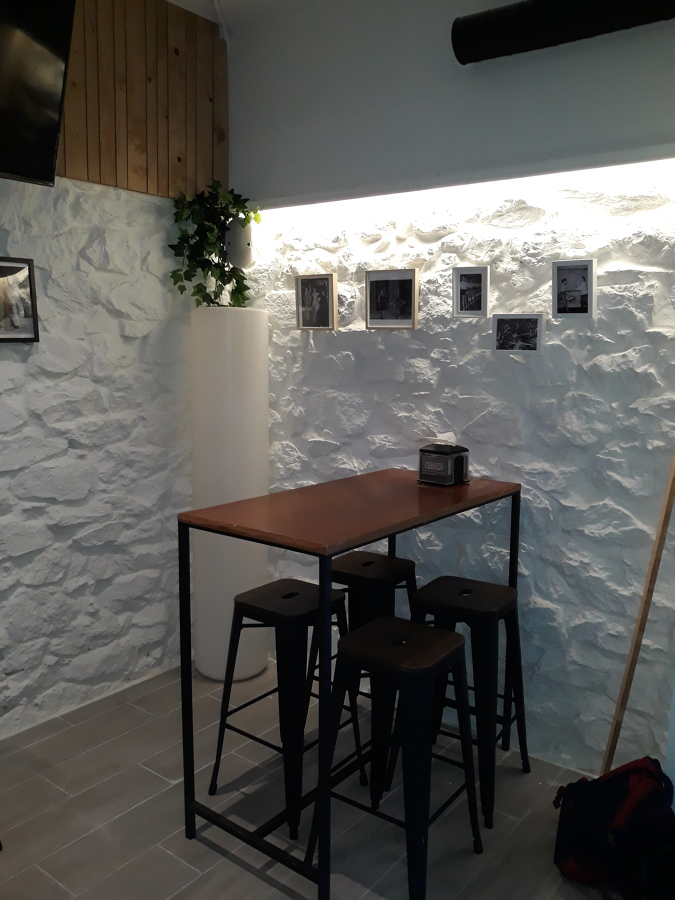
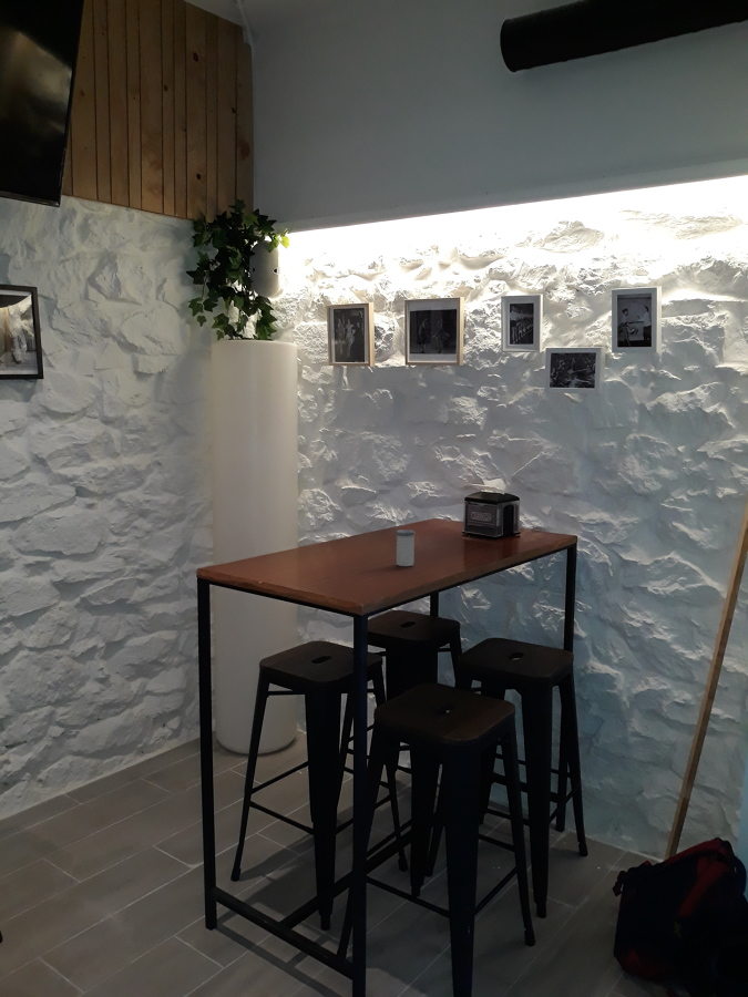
+ salt shaker (404, 547)
